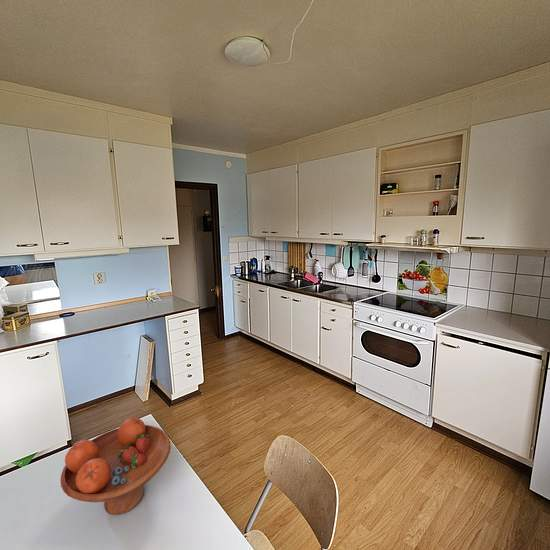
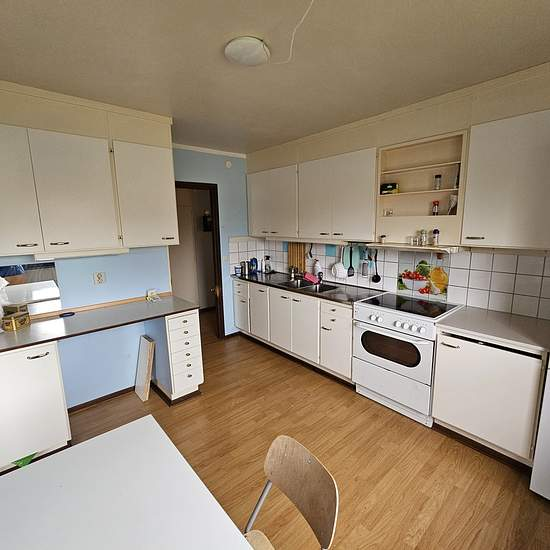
- fruit bowl (120, 469)
